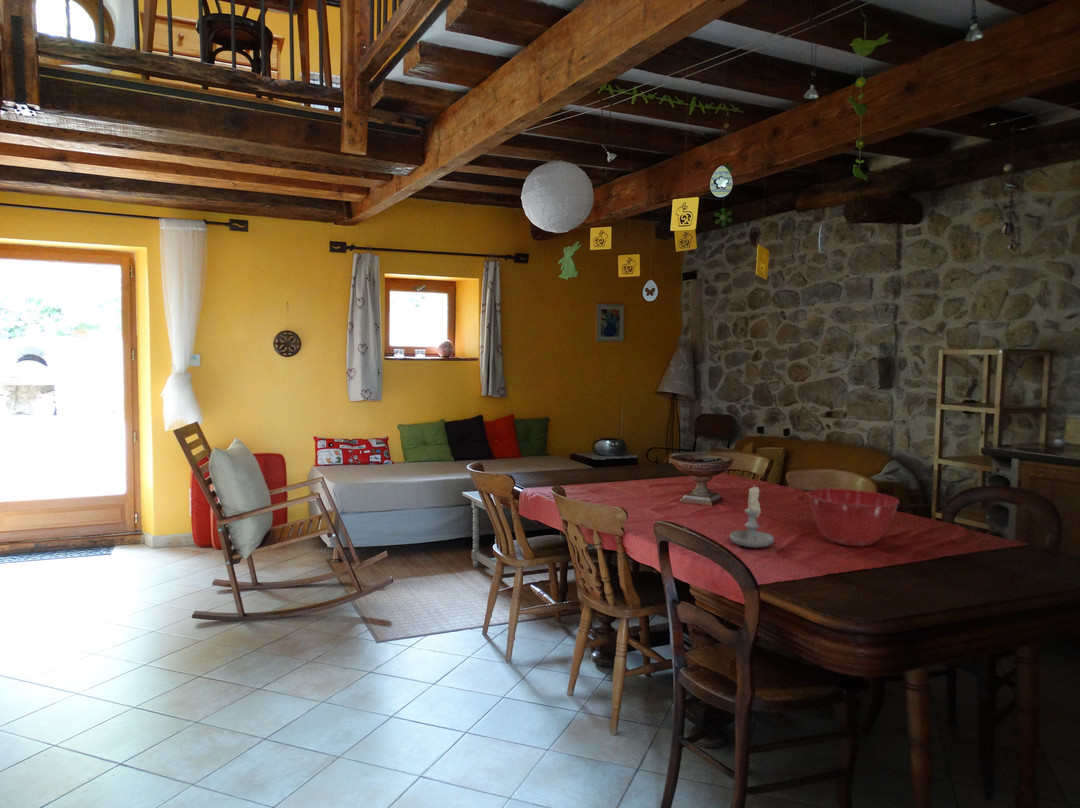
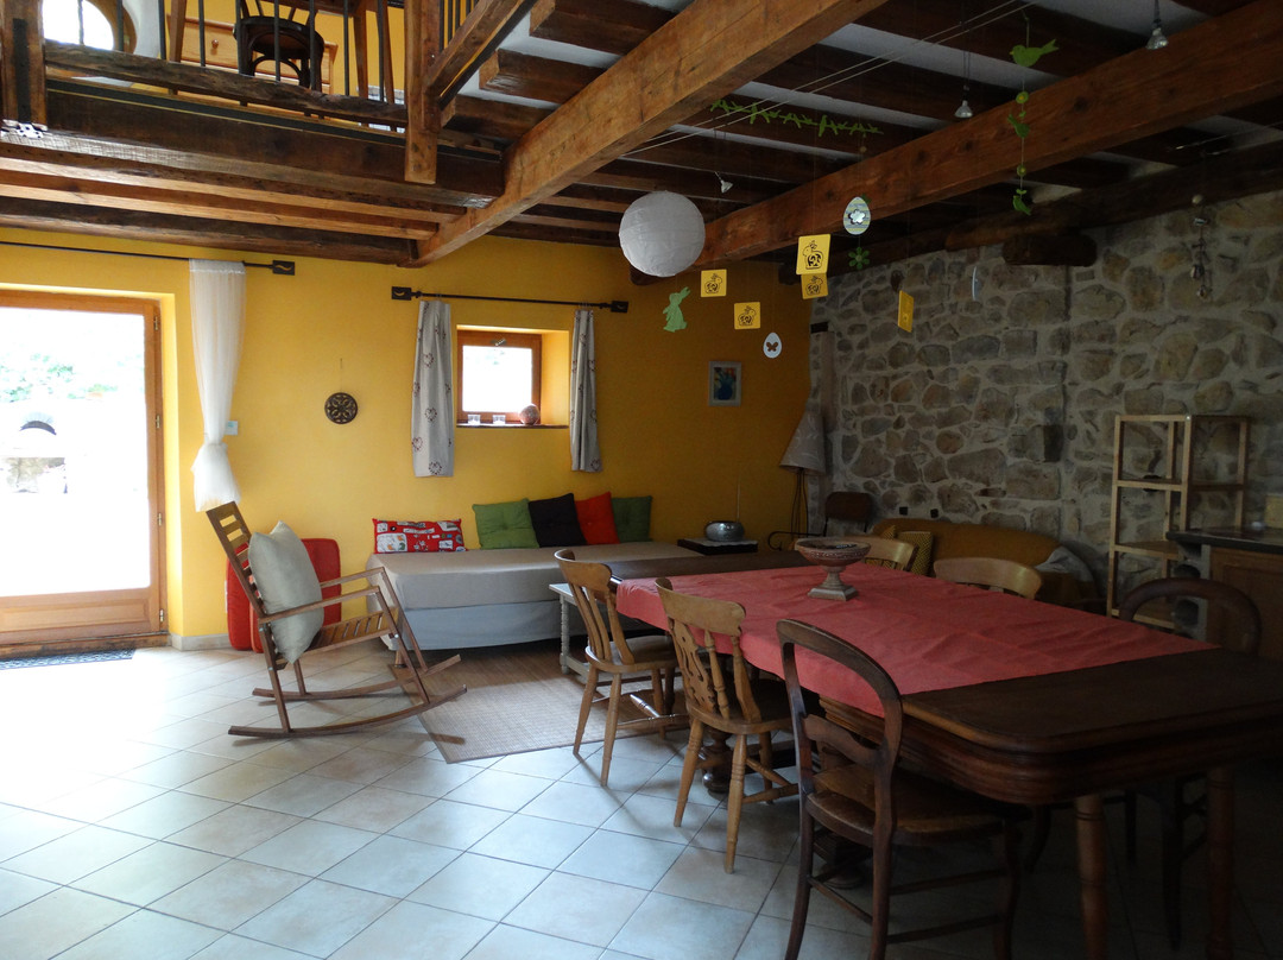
- mixing bowl (851, 518)
- candle (752, 514)
